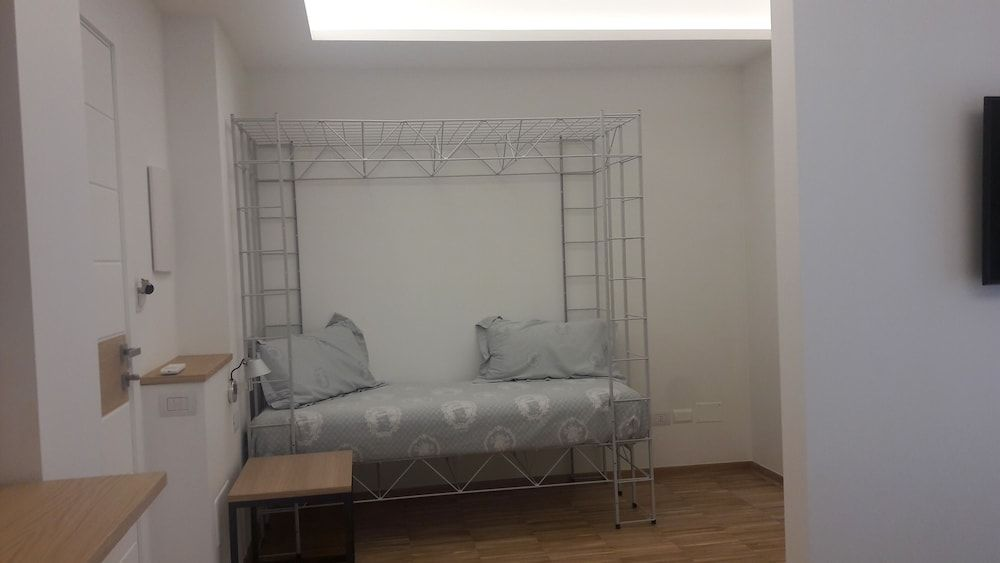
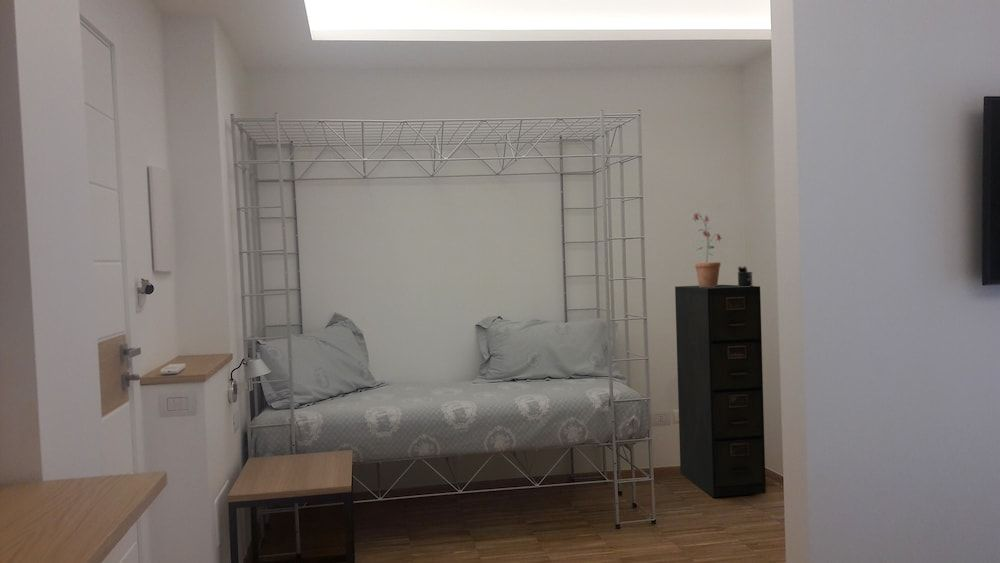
+ pen holder (745, 275)
+ potted plant (708, 249)
+ filing cabinet (719, 385)
